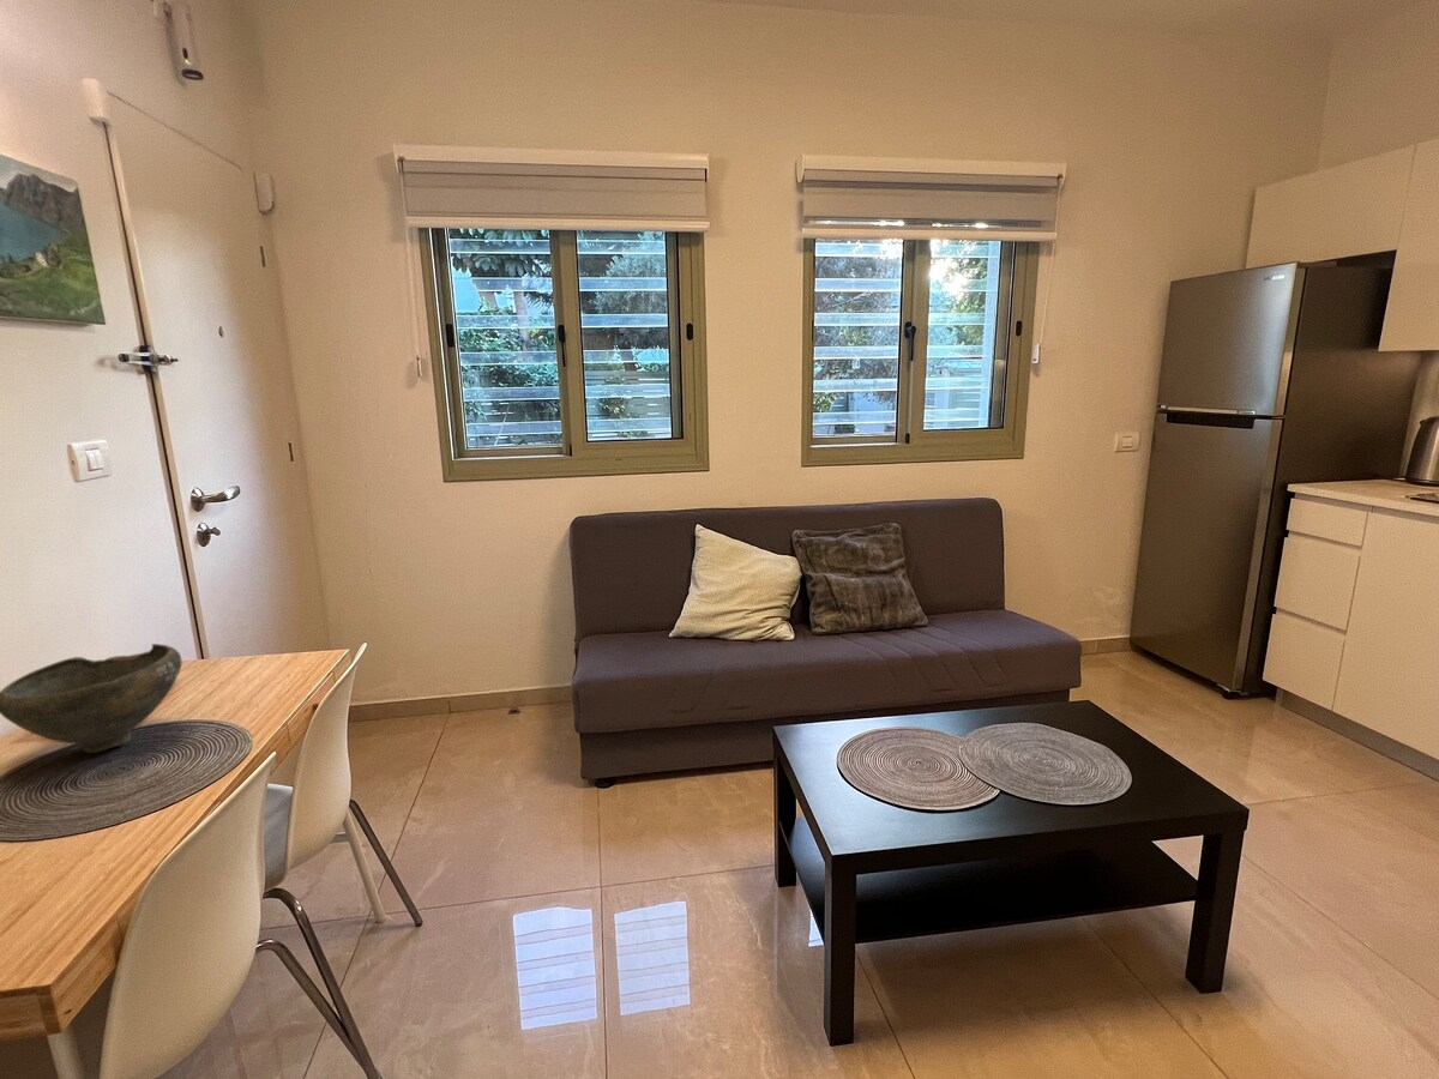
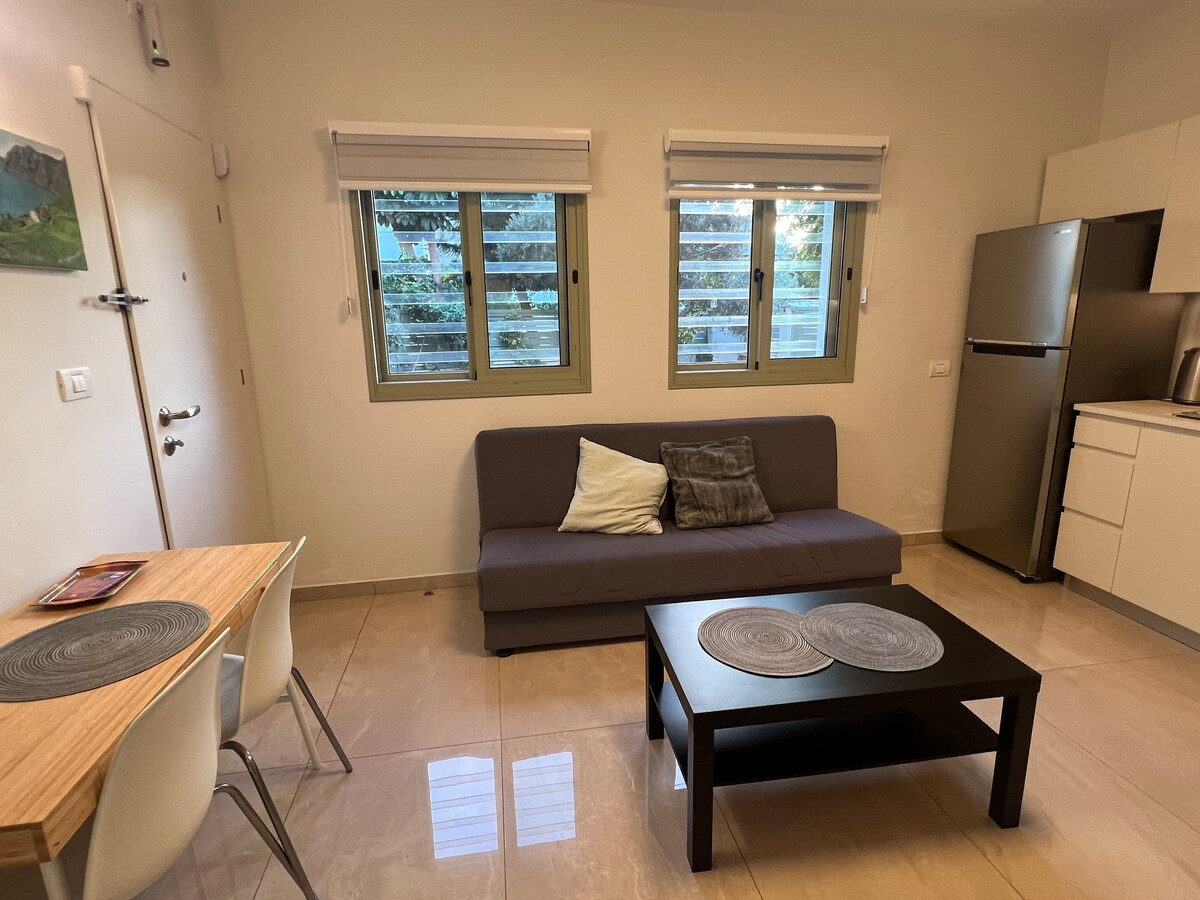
- bowl (98, 705)
